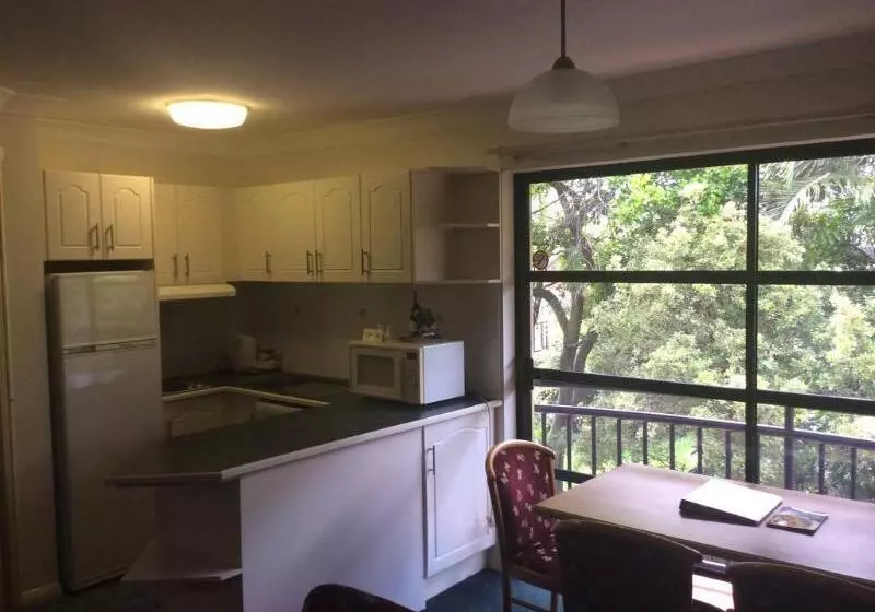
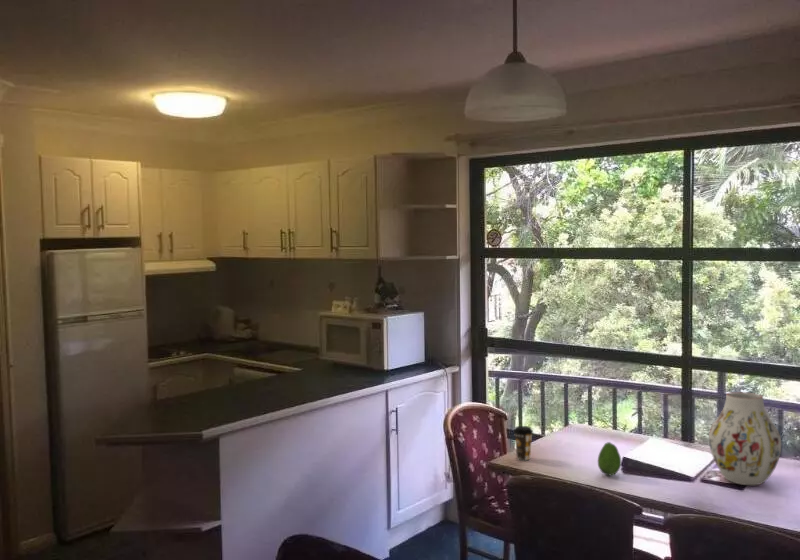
+ vase (744, 438)
+ fruit (609, 458)
+ coffee cup (523, 443)
